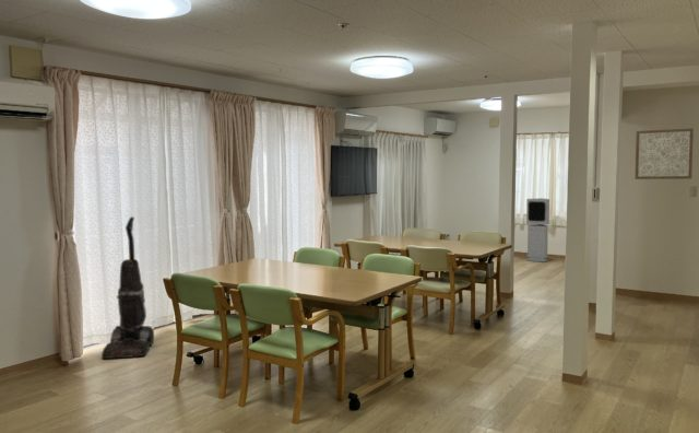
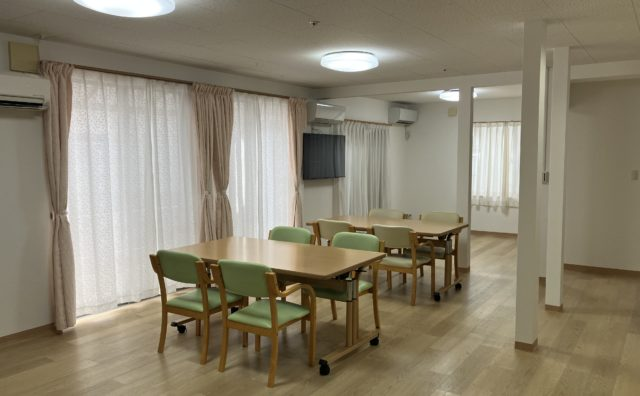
- vacuum cleaner (127, 284)
- wall art (661, 155)
- air purifier (538, 229)
